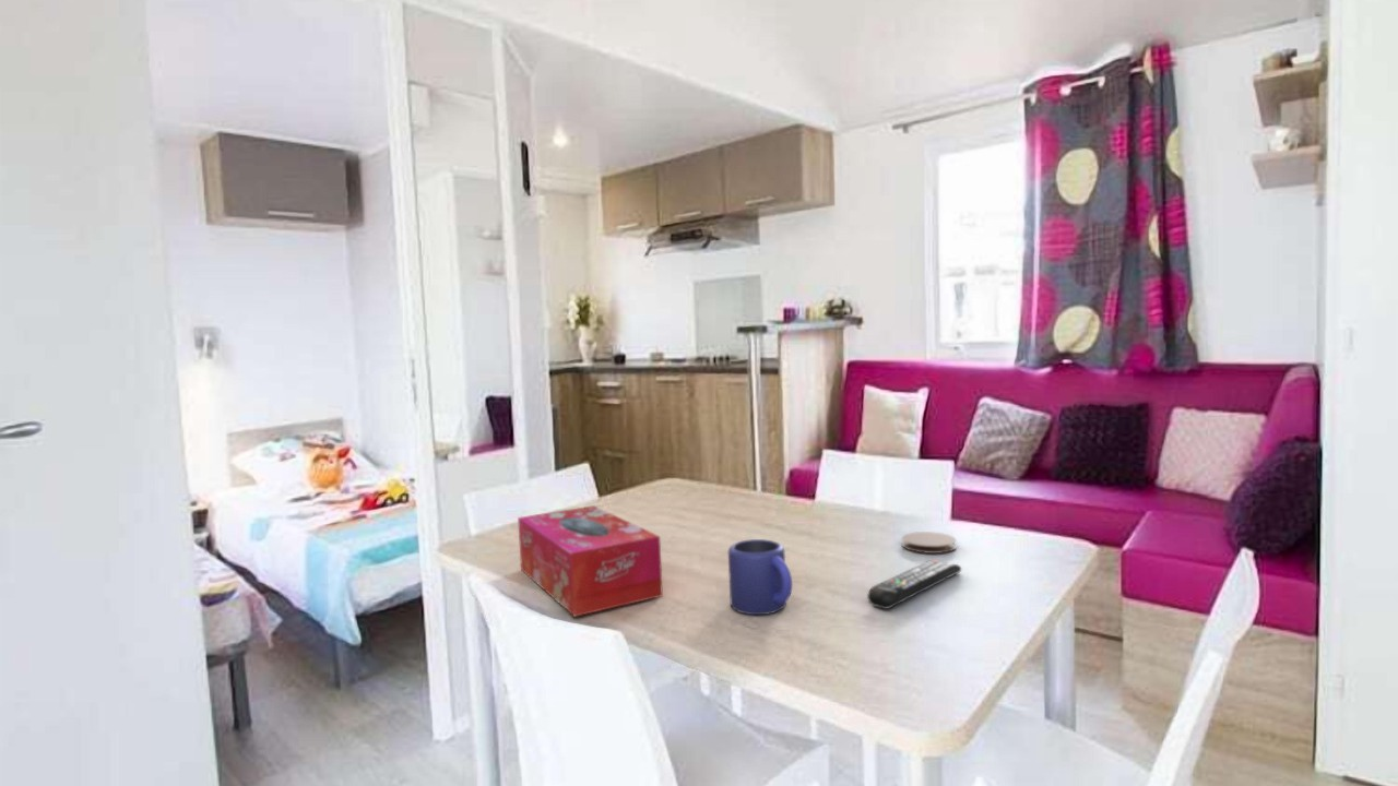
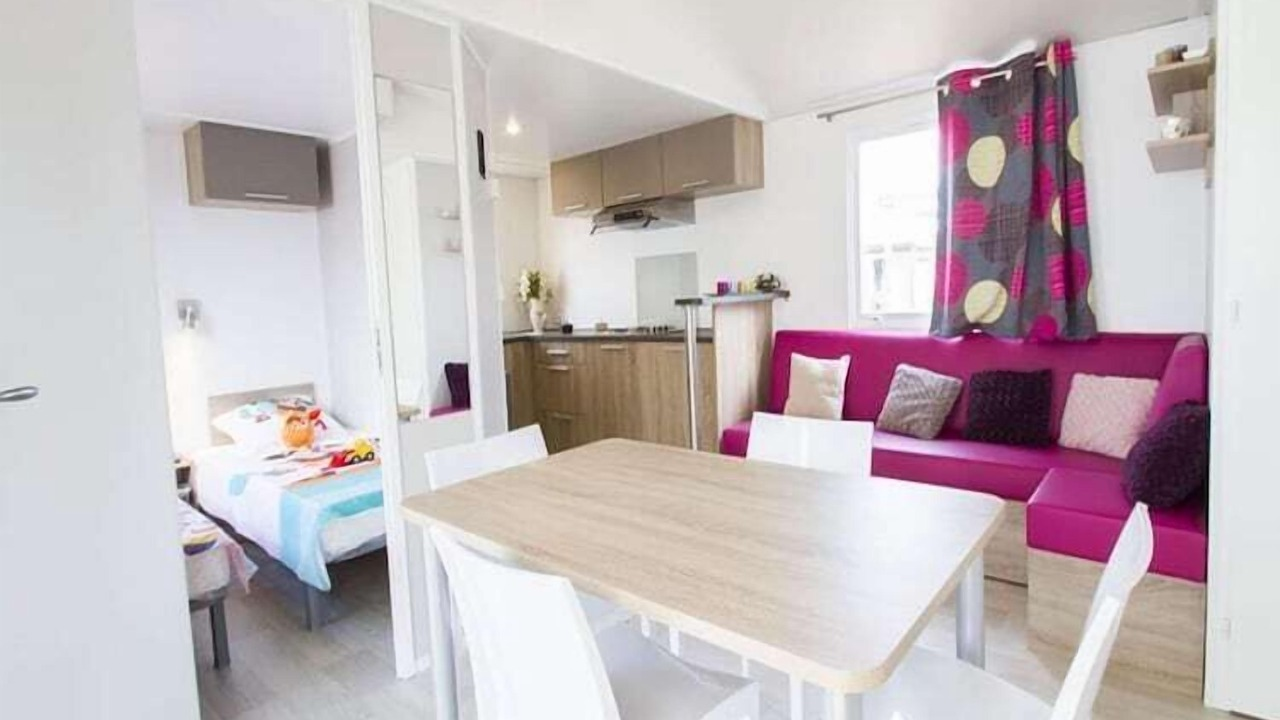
- tissue box (585, 553)
- remote control (916, 581)
- mug (763, 577)
- coaster (928, 541)
